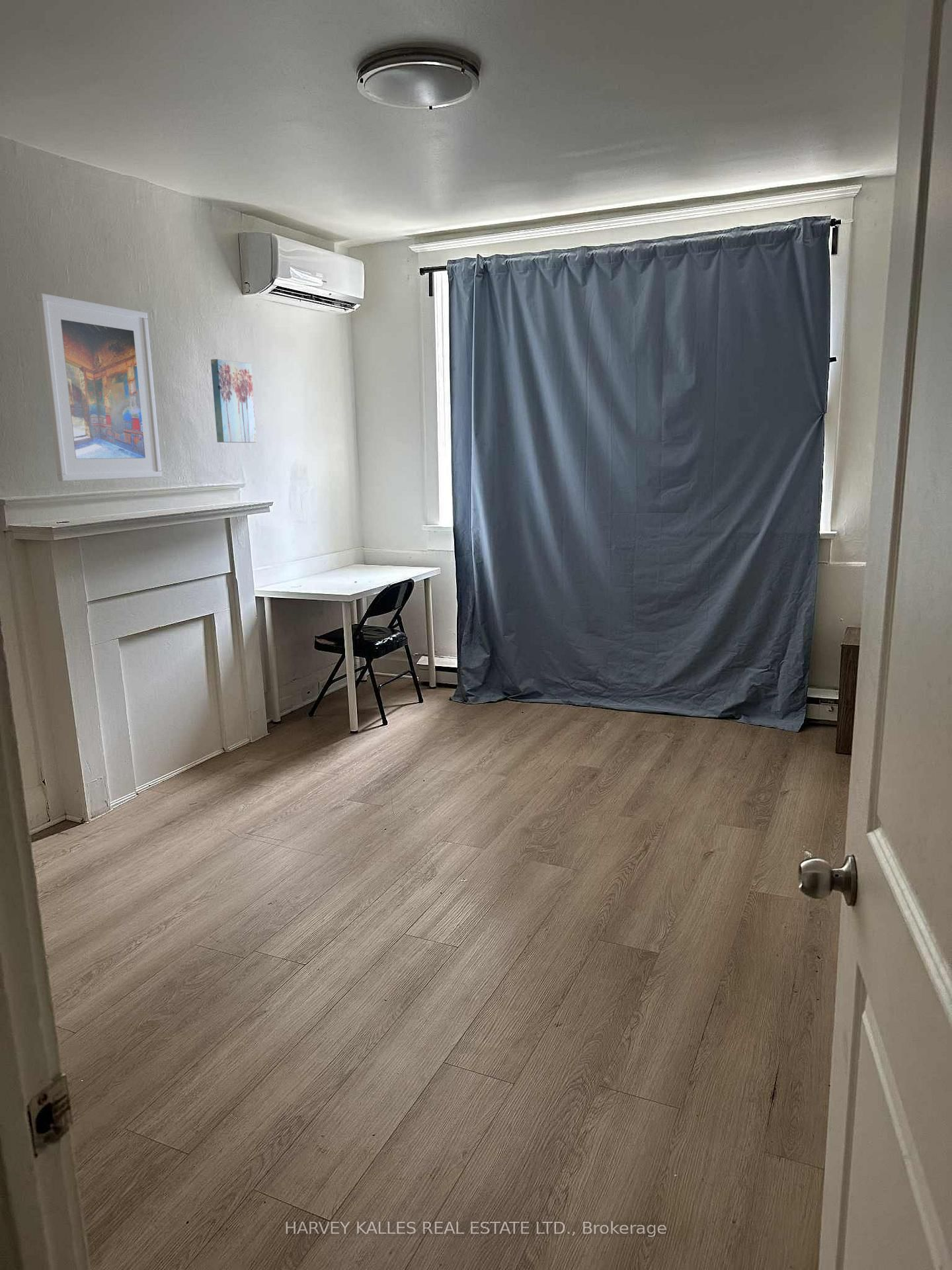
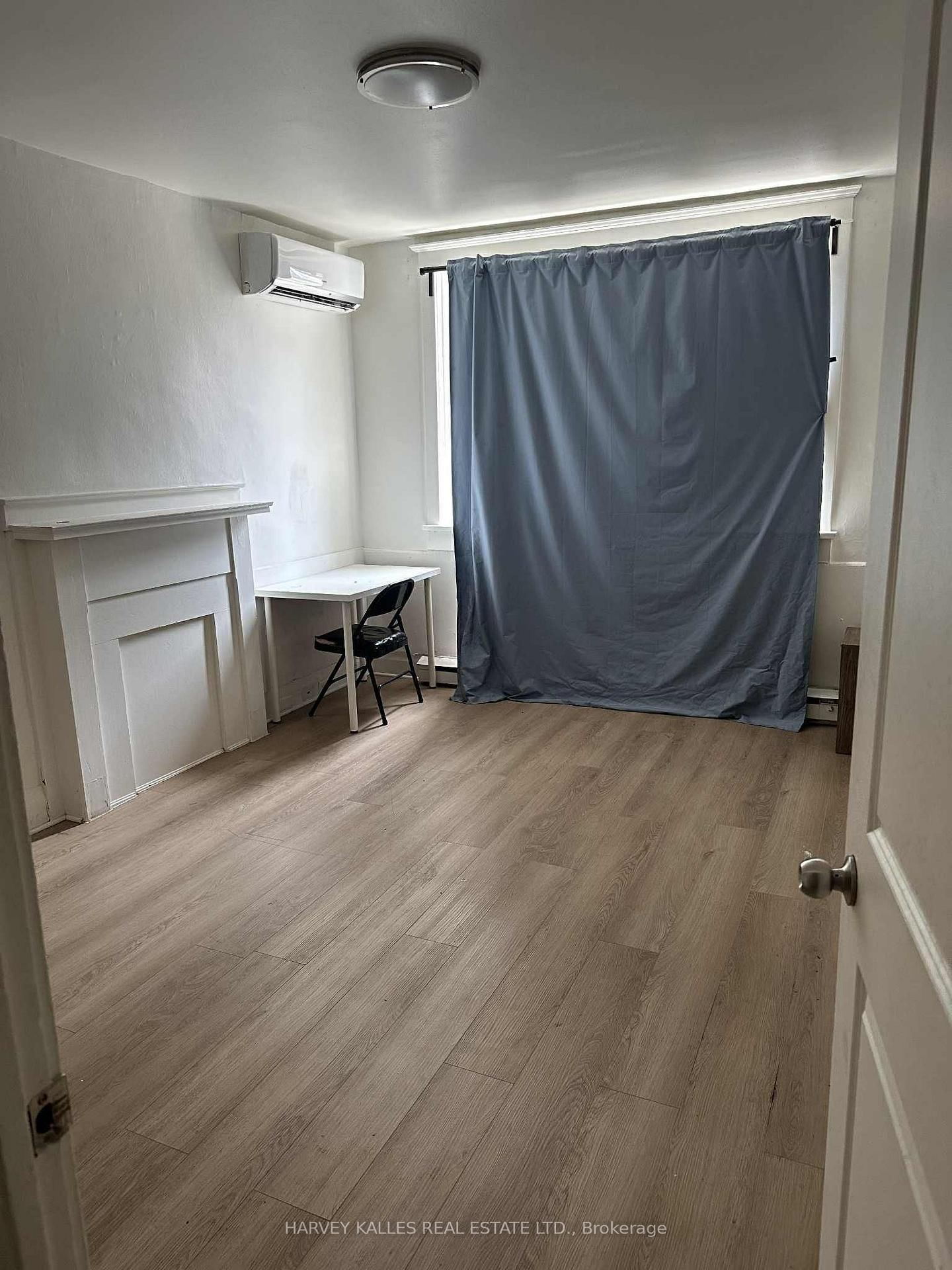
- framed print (104, 393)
- wall art (234, 402)
